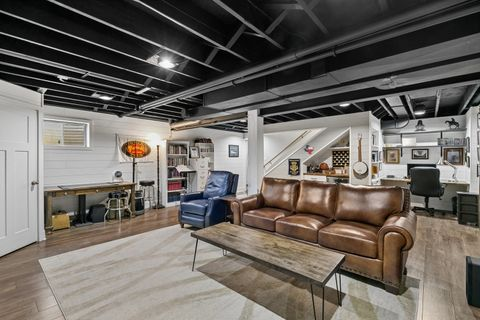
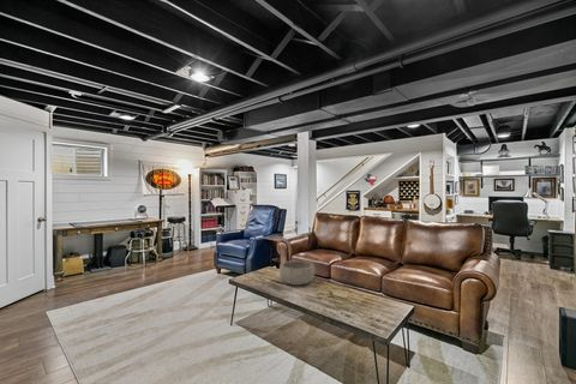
+ decorative bowl (296, 272)
